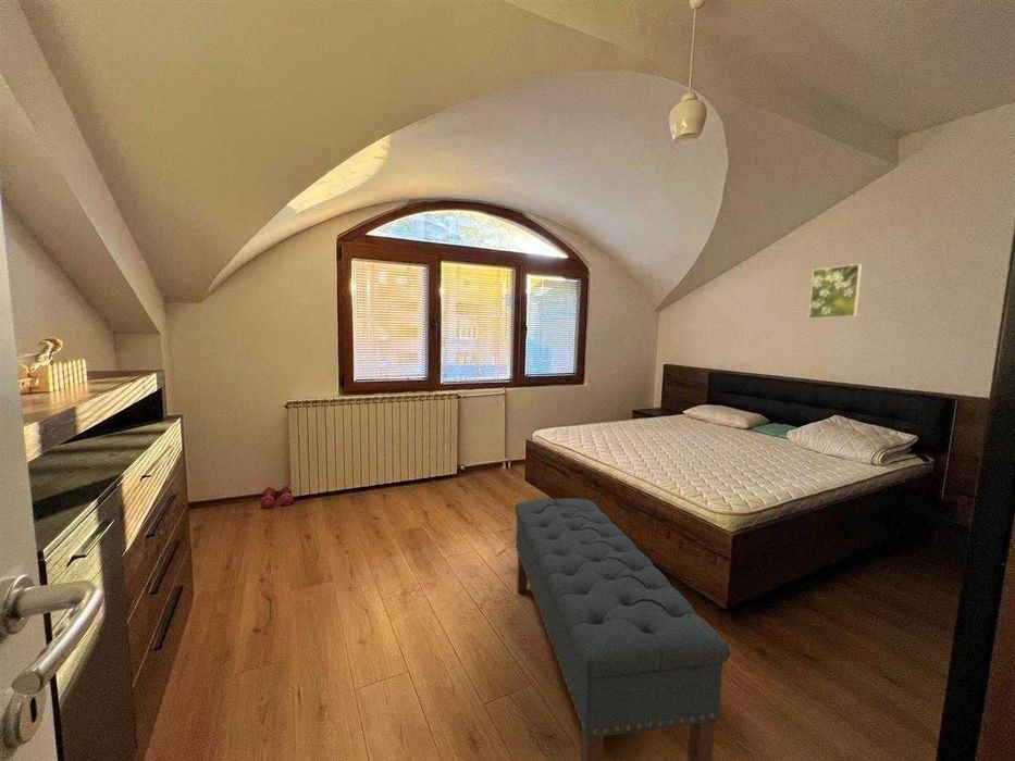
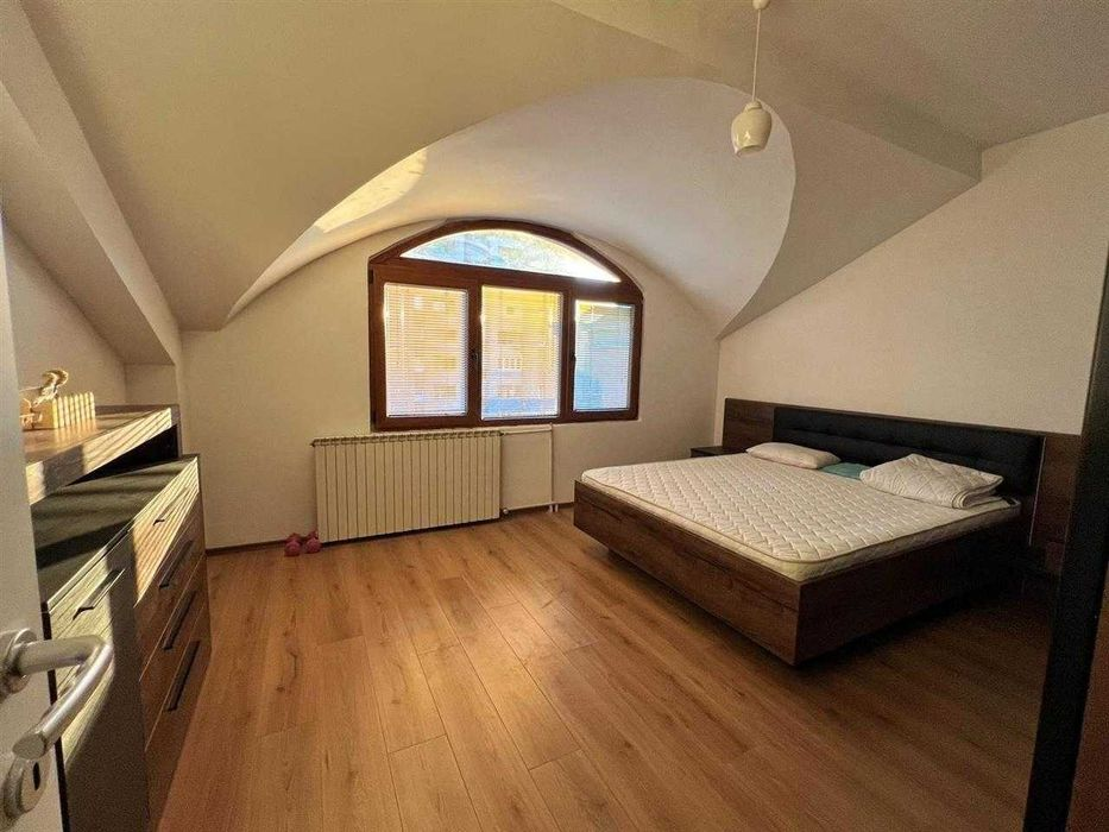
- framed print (833, 292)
- bench (587, 604)
